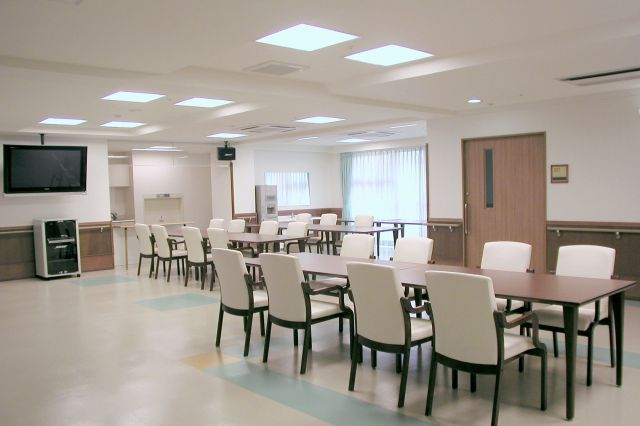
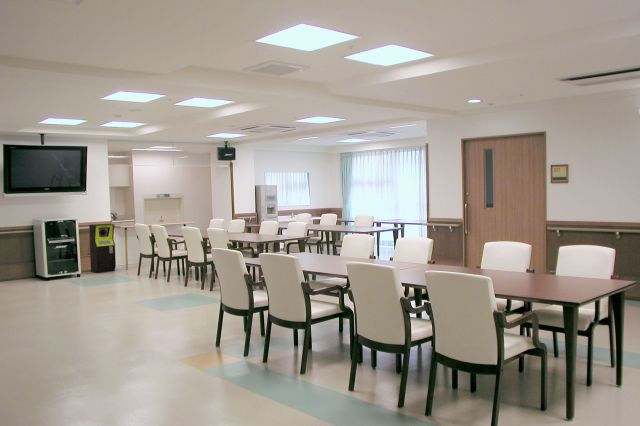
+ storage cabinet (102, 248)
